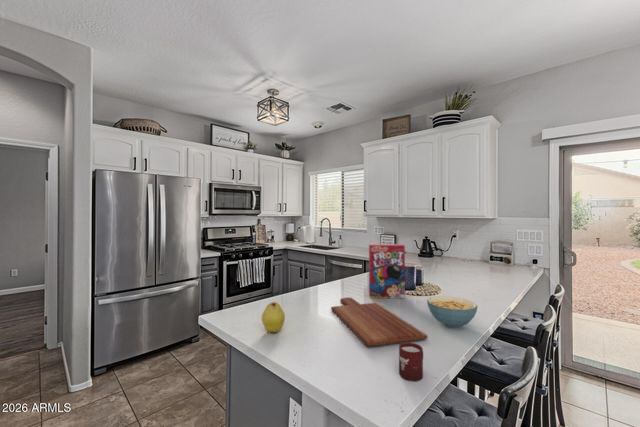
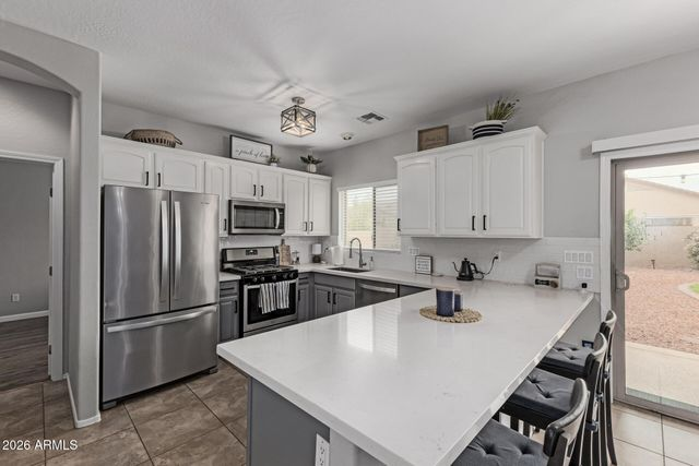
- cup (413, 359)
- cereal box (386, 270)
- cutting board (371, 319)
- fruit (273, 316)
- cereal bowl (451, 313)
